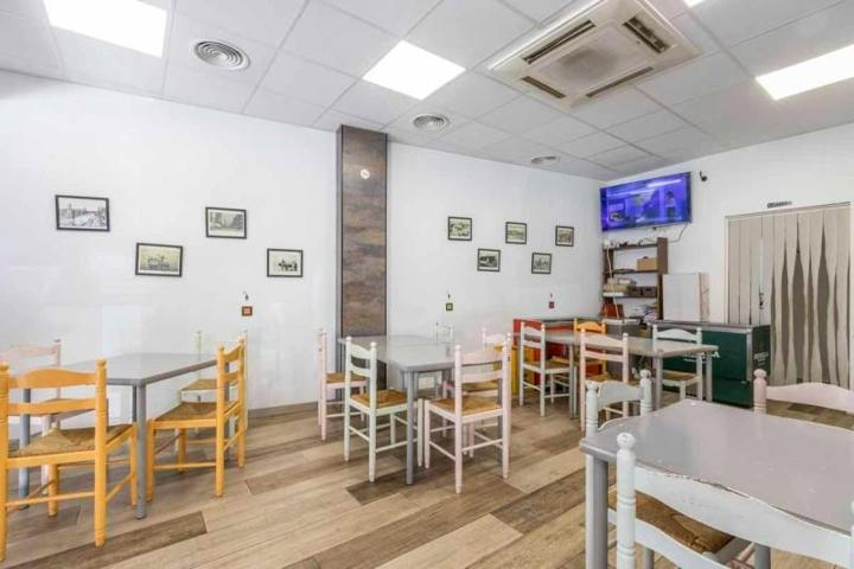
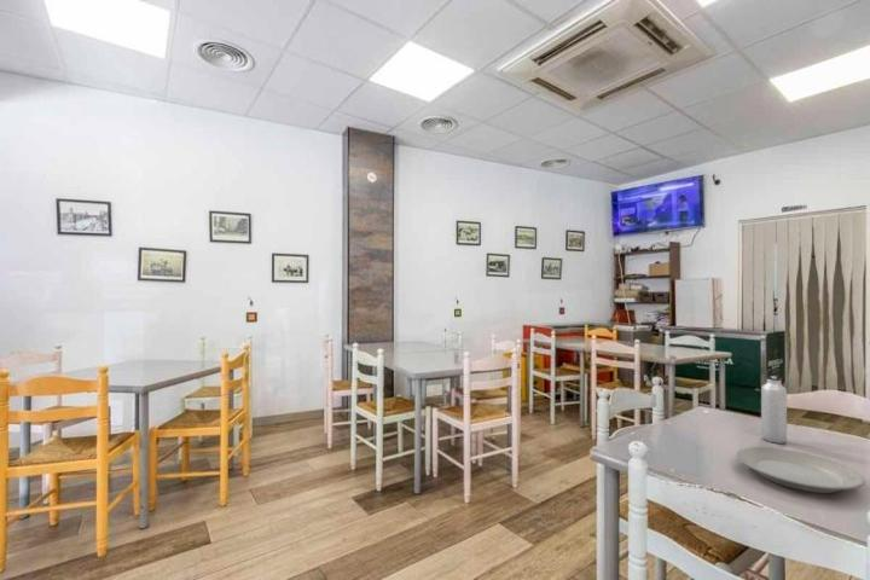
+ plate (795, 470)
+ water bottle (773, 404)
